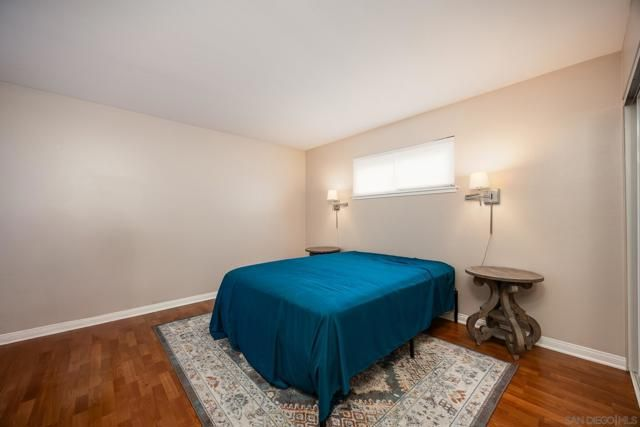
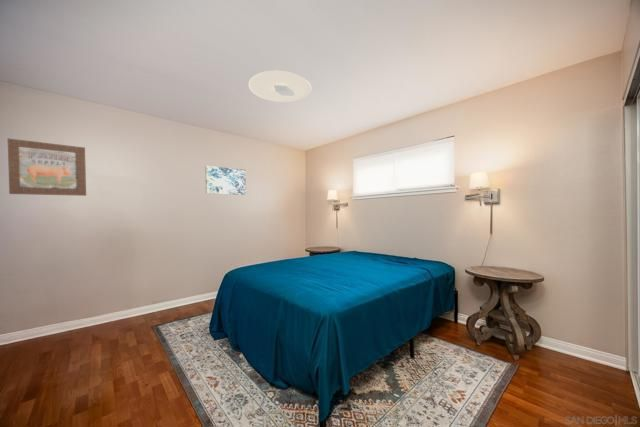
+ wall art (50, 169)
+ wall art (226, 181)
+ ceiling light (280, 85)
